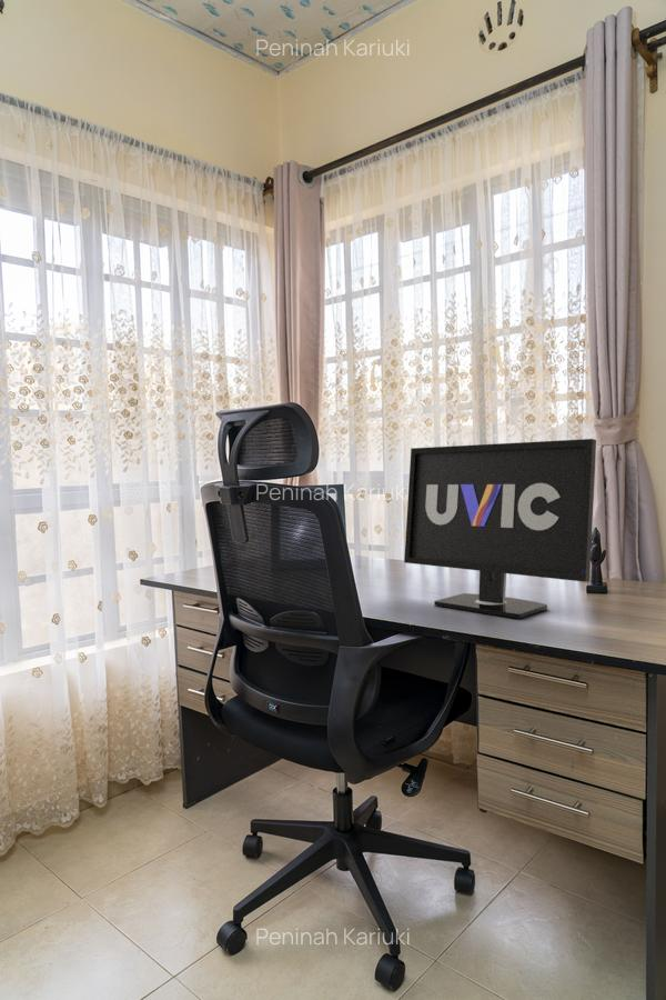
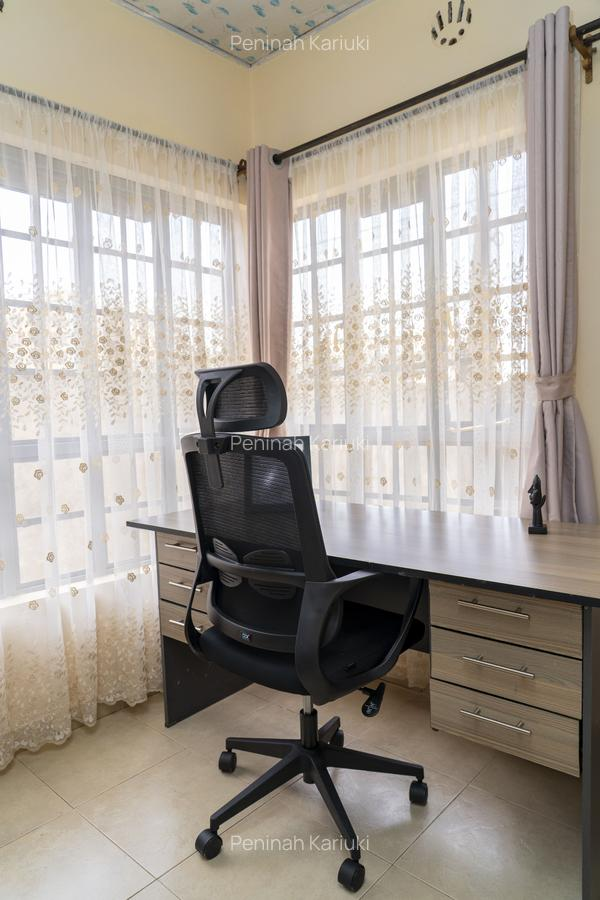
- monitor (488, 524)
